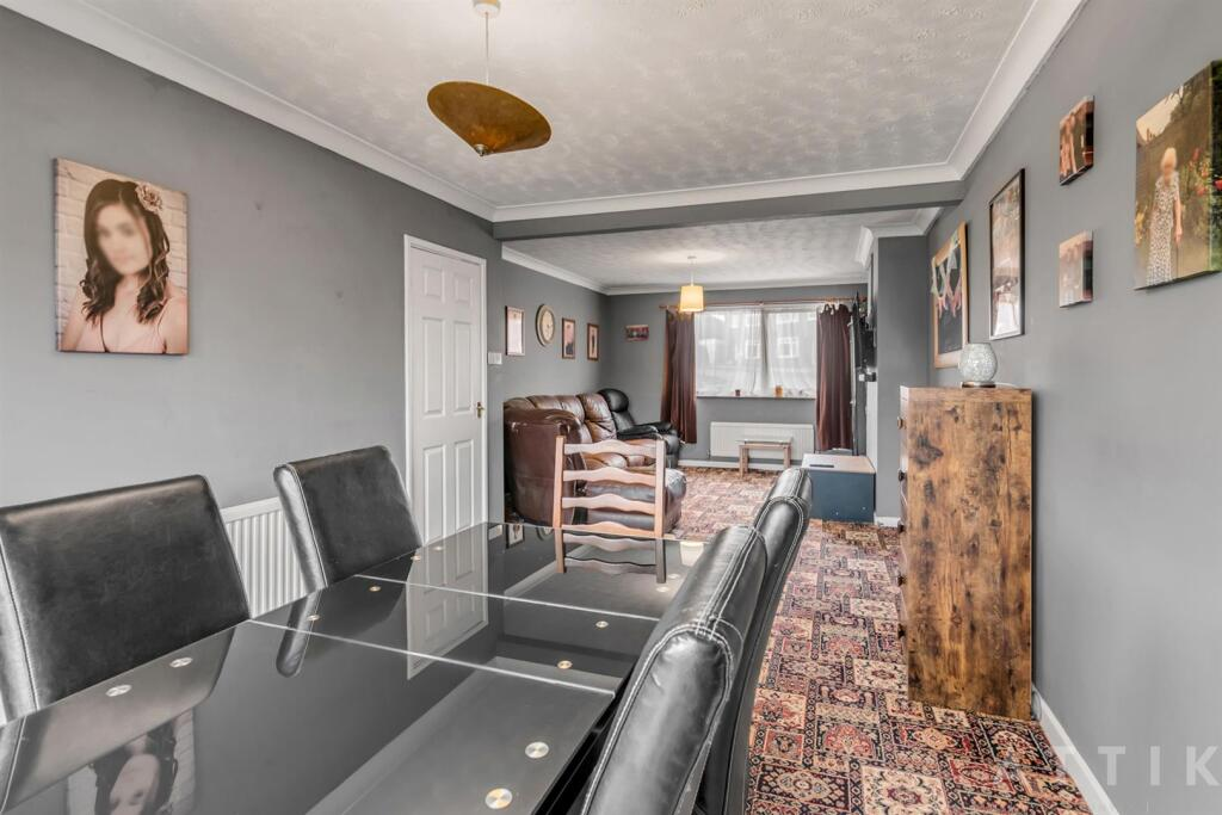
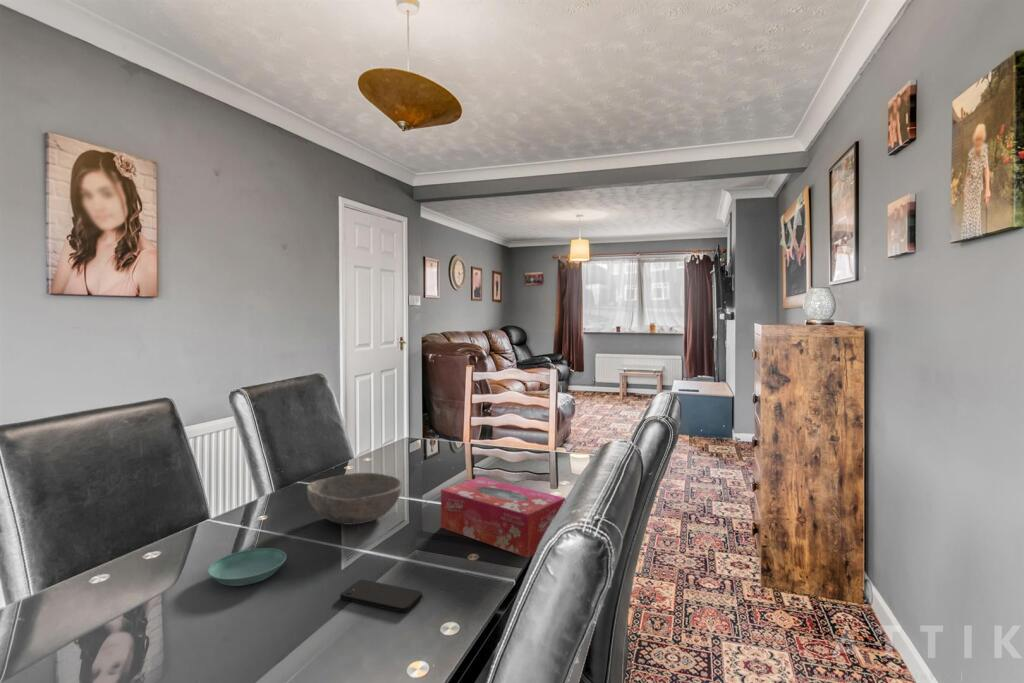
+ tissue box (501, 512)
+ bowl (355, 500)
+ smartphone (381, 594)
+ saucer (248, 568)
